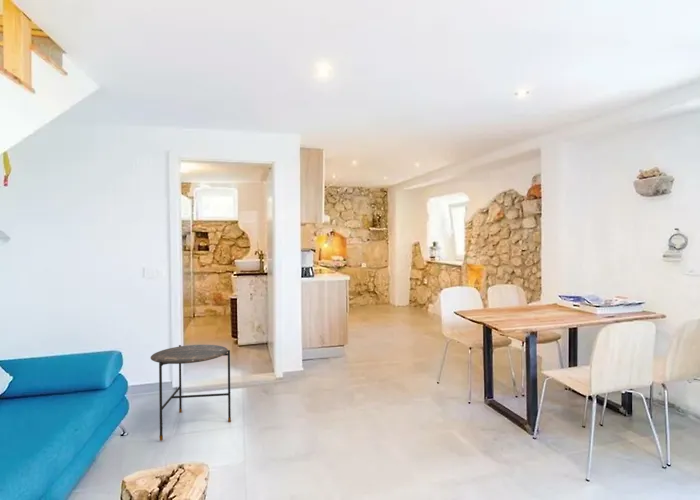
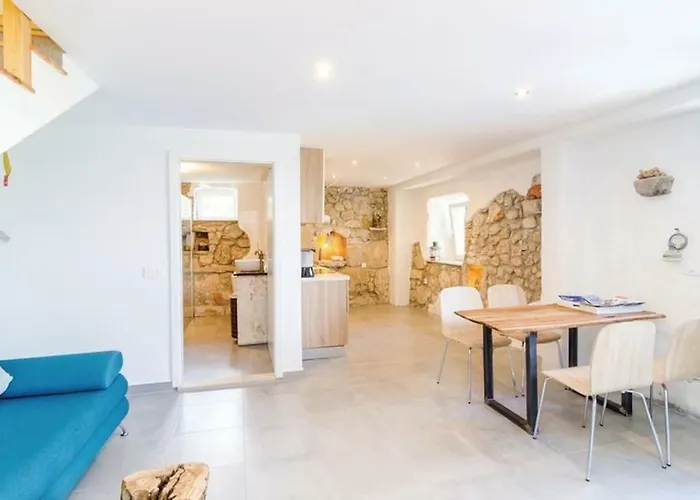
- side table (192, 395)
